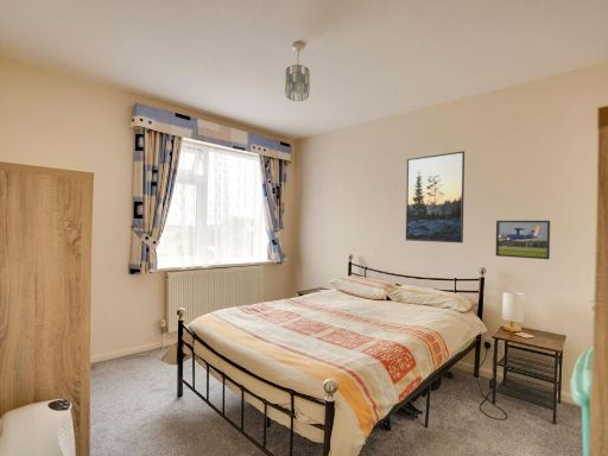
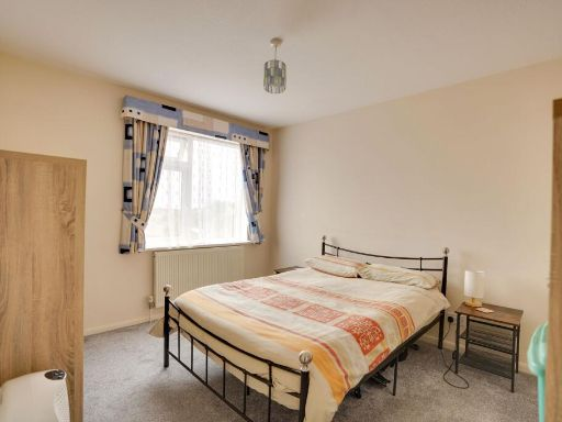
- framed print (521, 239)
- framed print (432, 198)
